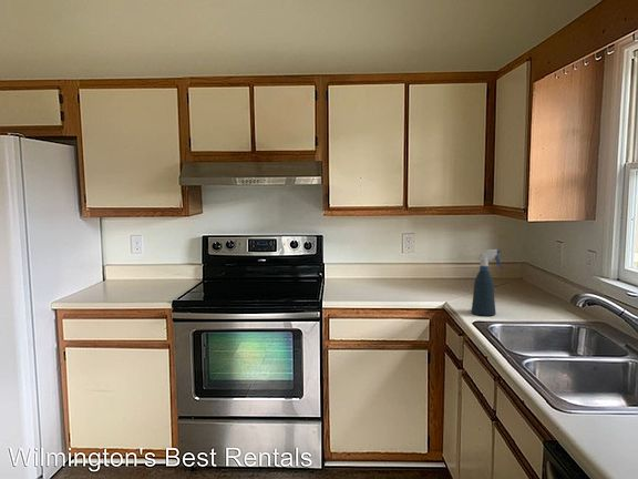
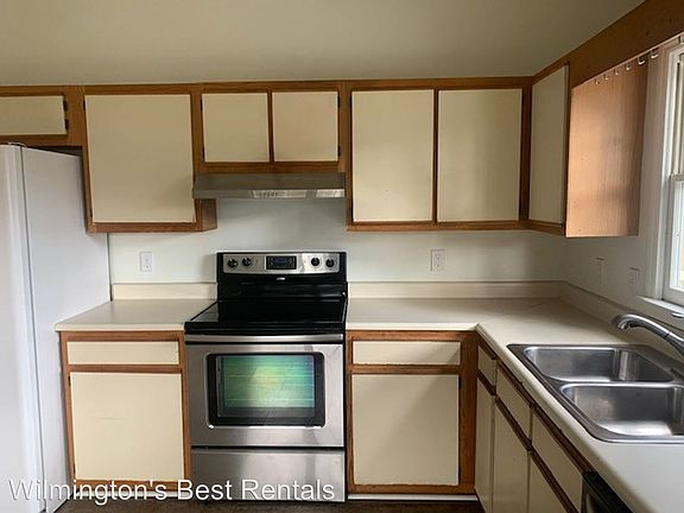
- spray bottle (484, 281)
